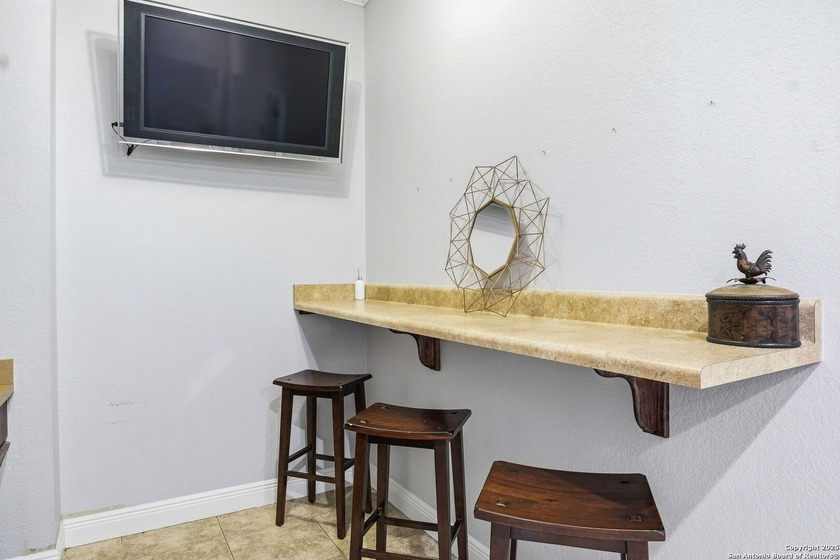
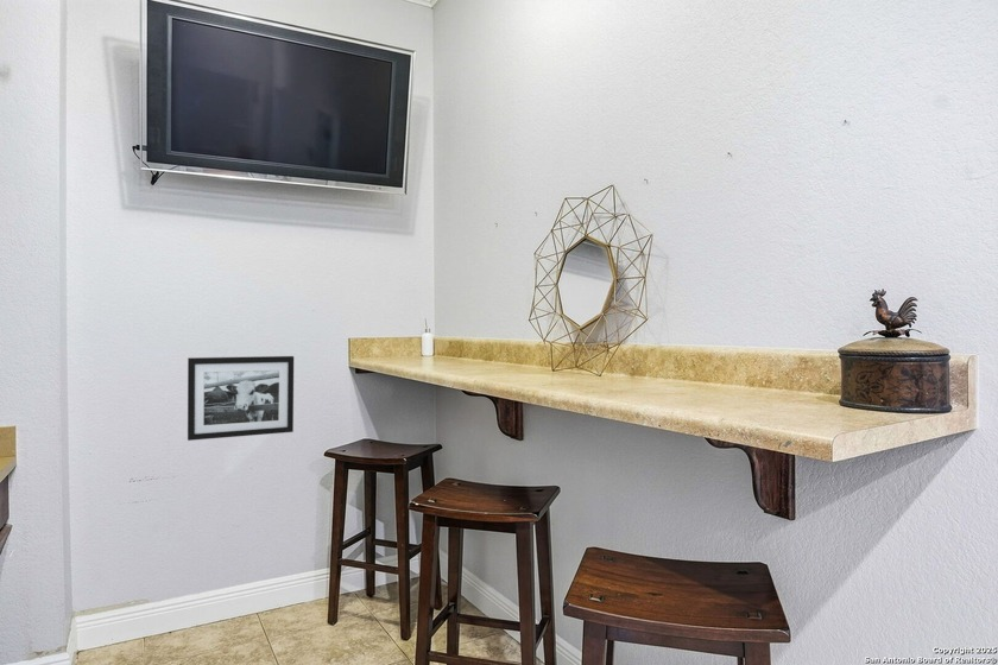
+ picture frame (242, 395)
